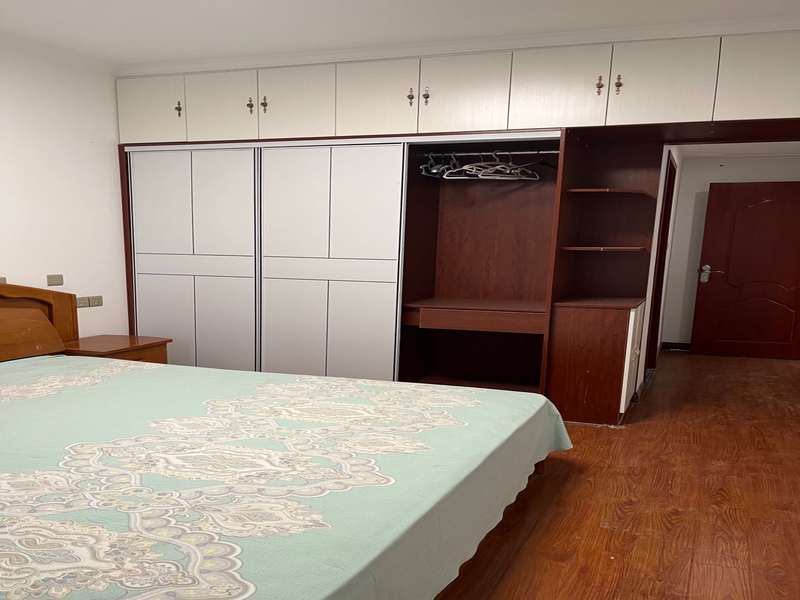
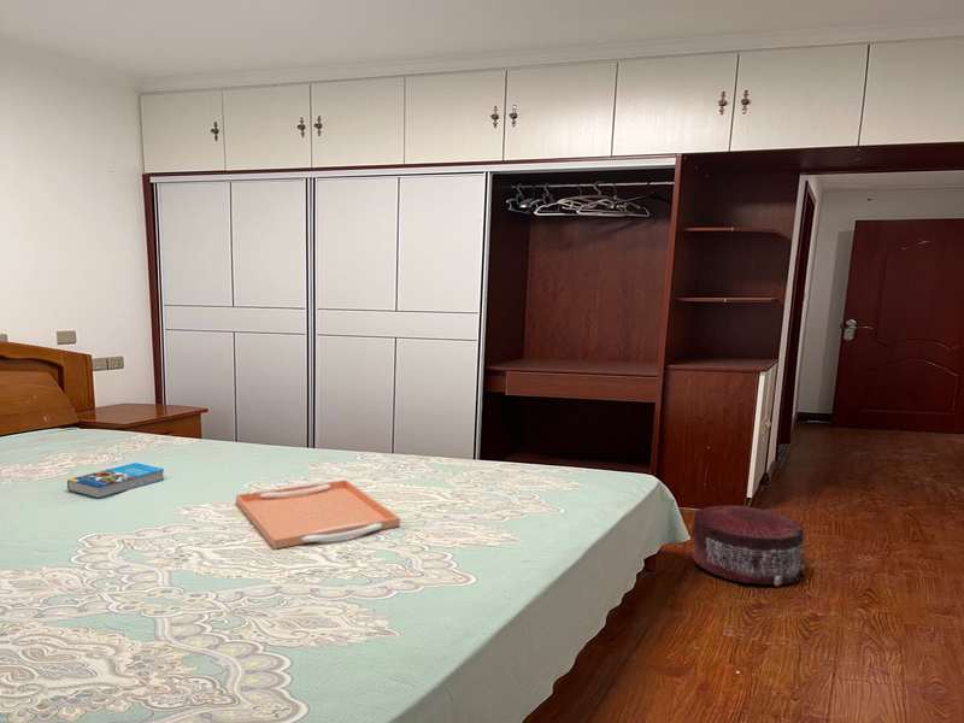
+ pouf (747, 540)
+ serving tray (315, 510)
+ book (117, 478)
